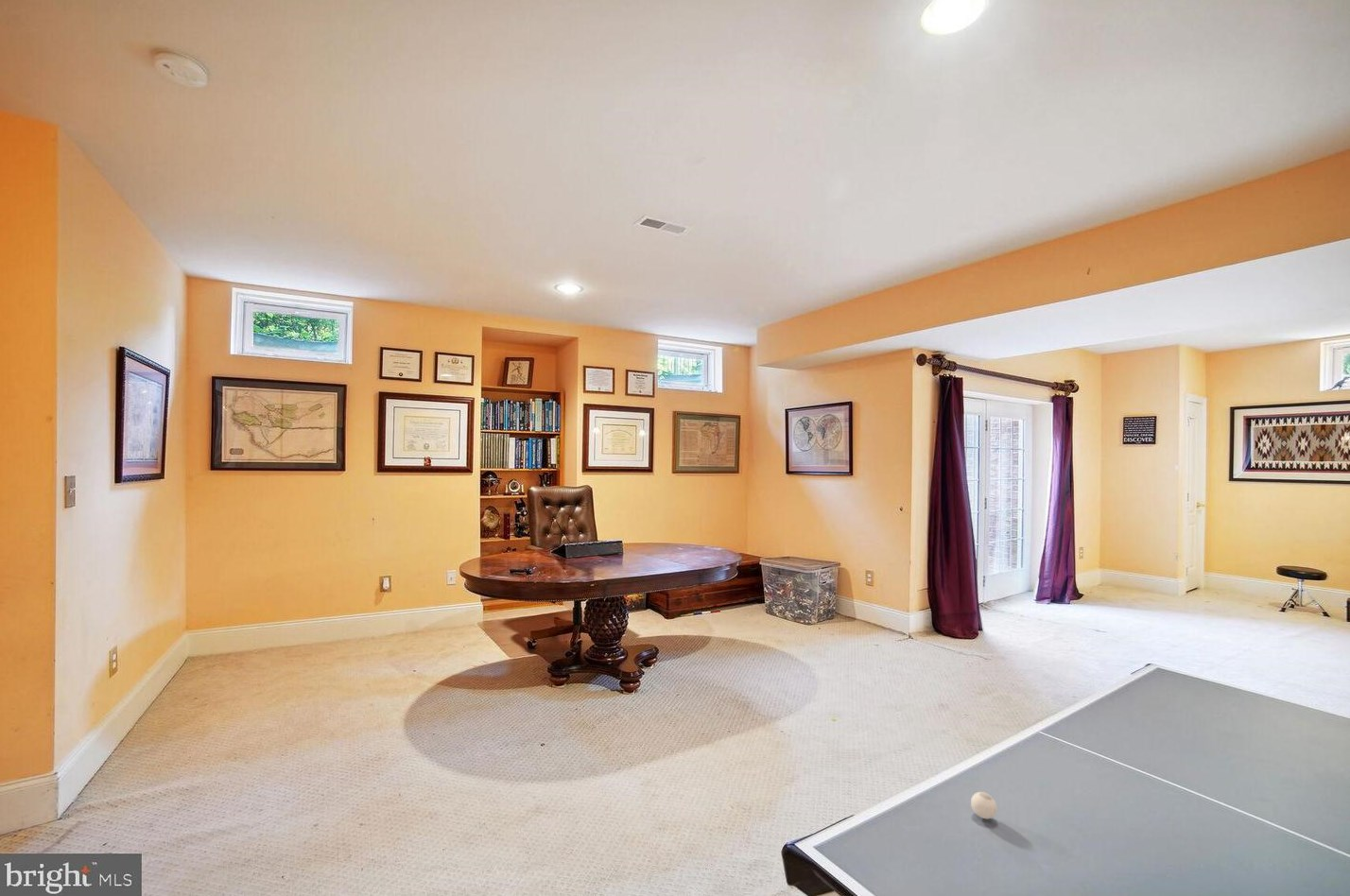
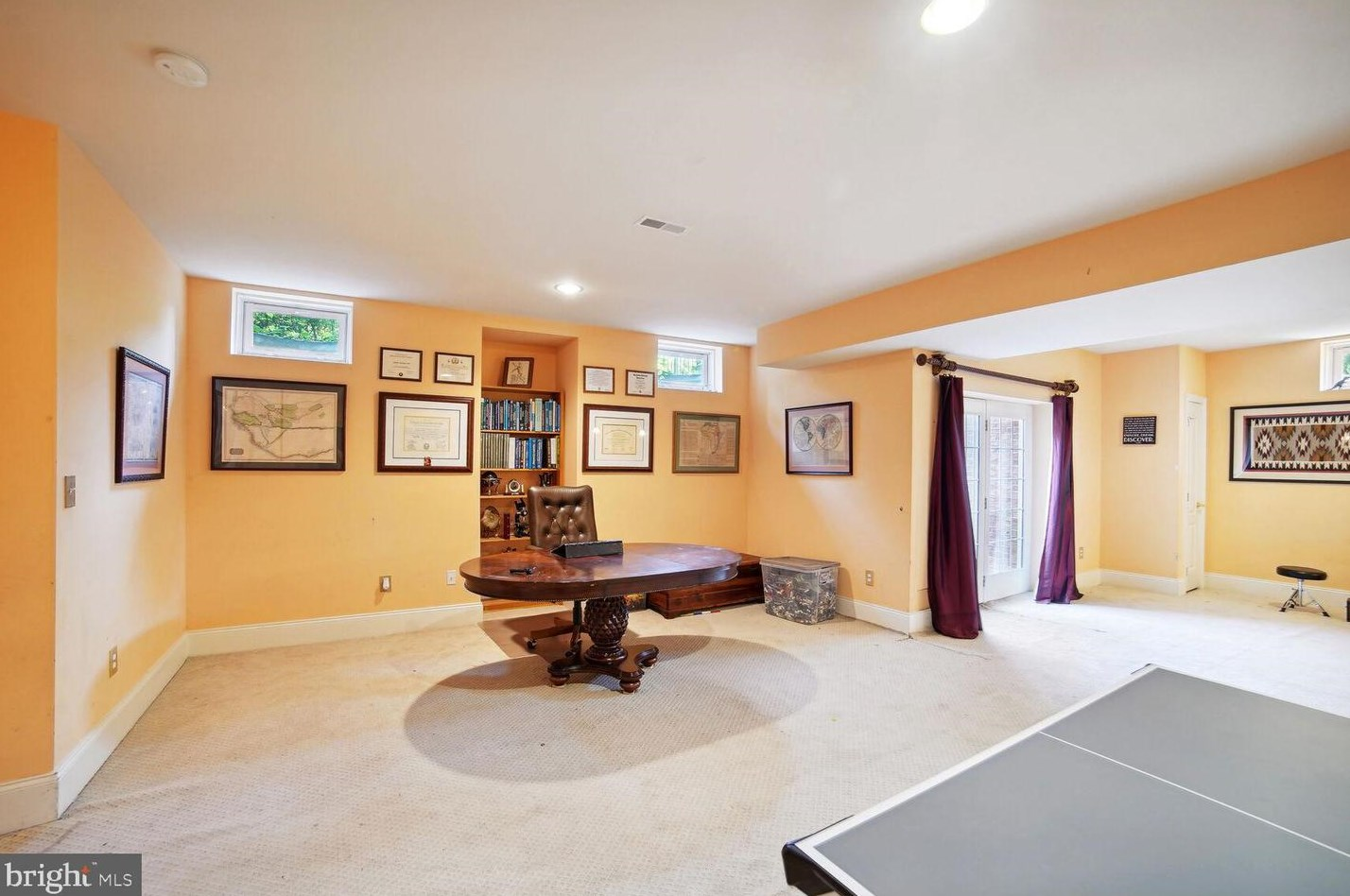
- ping-pong ball (983, 805)
